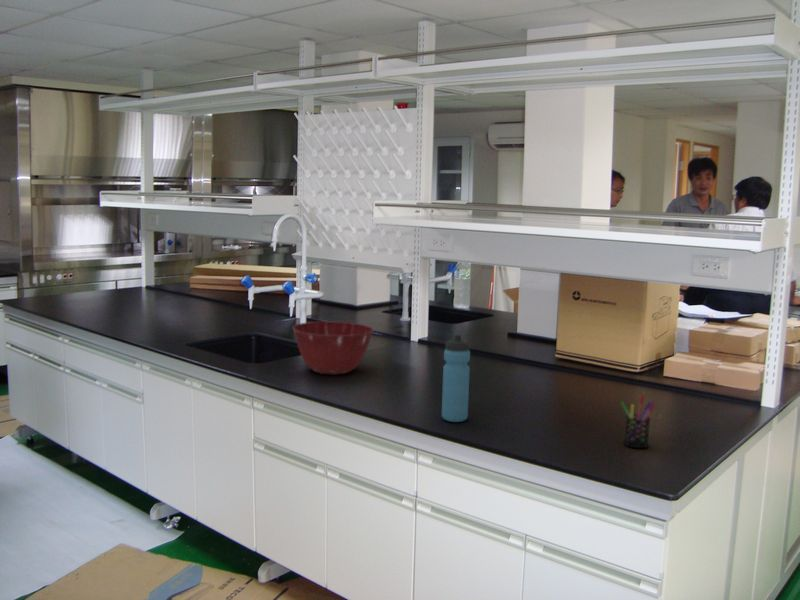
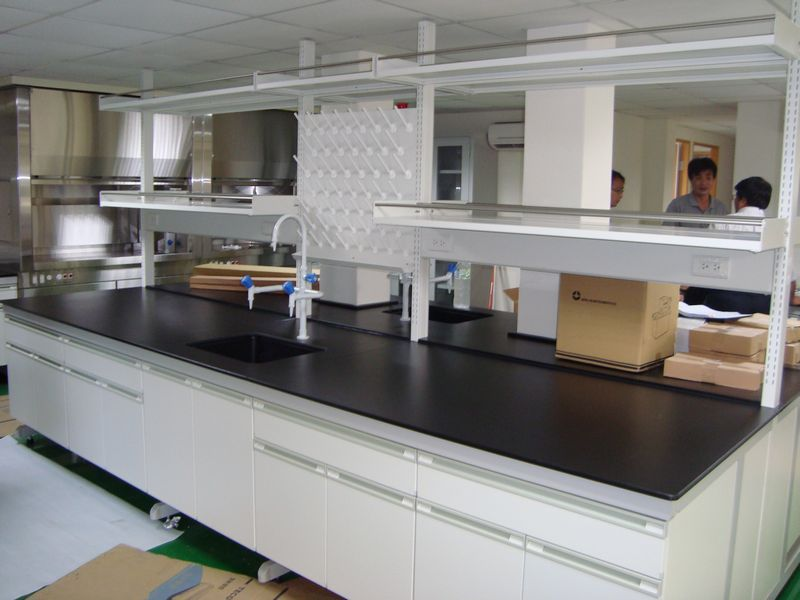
- water bottle (456, 377)
- pen holder (635, 420)
- mixing bowl (332, 348)
